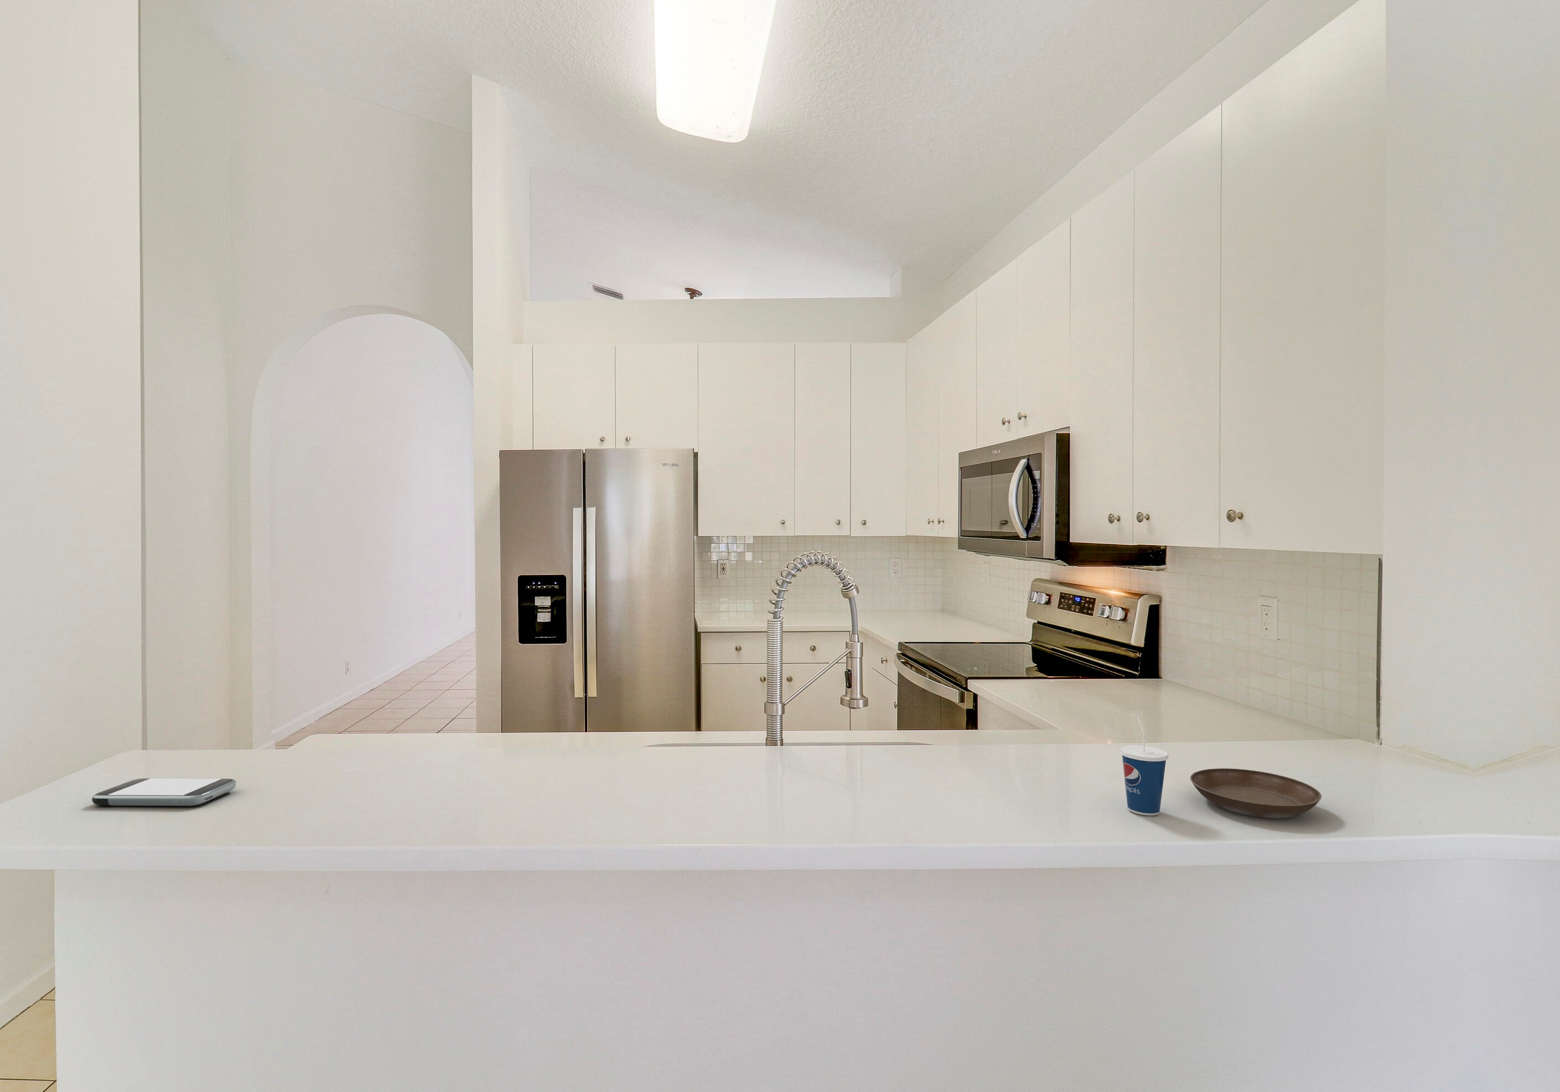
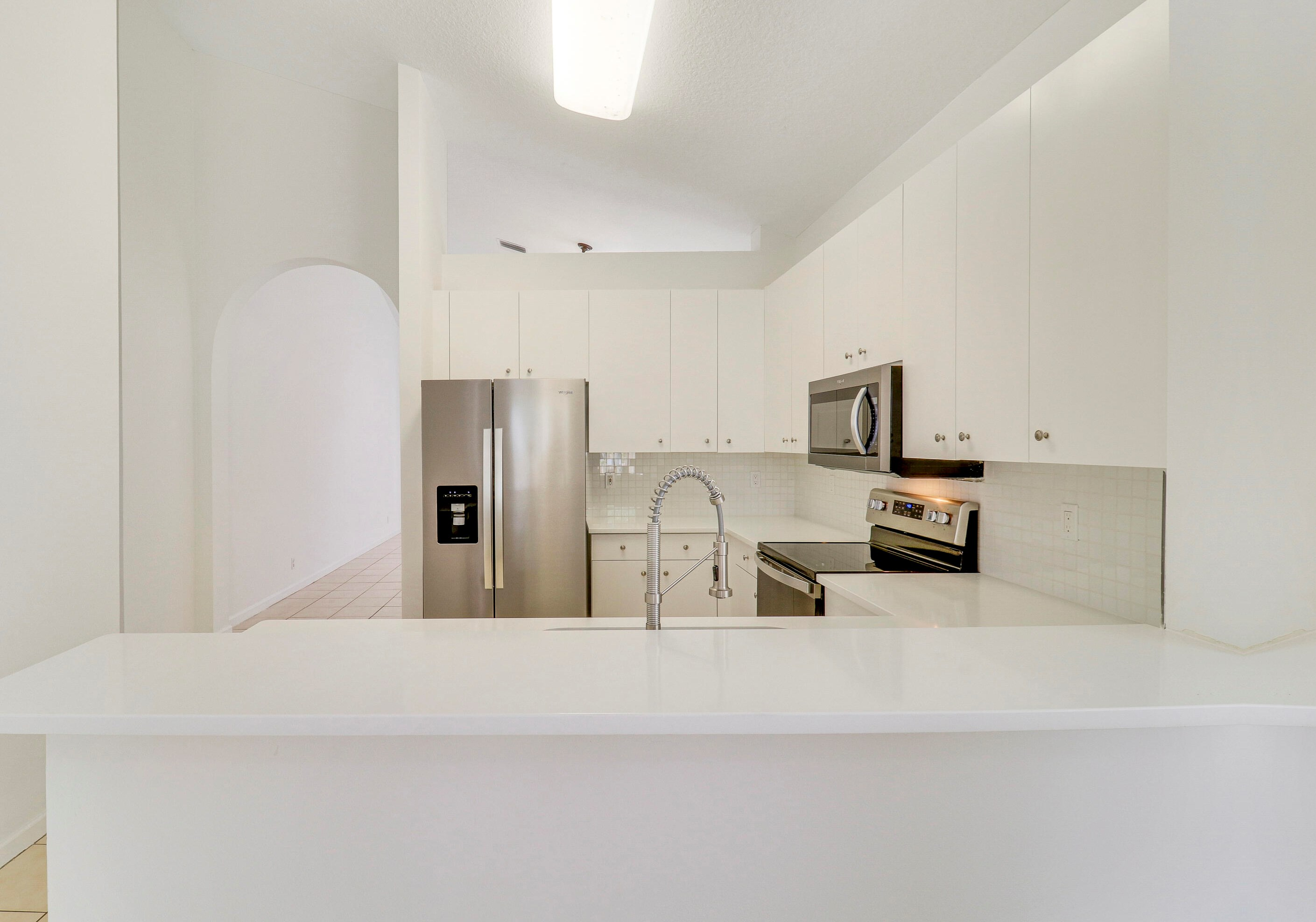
- smartphone (167, 791)
- cup (1144, 764)
- saucer (1253, 795)
